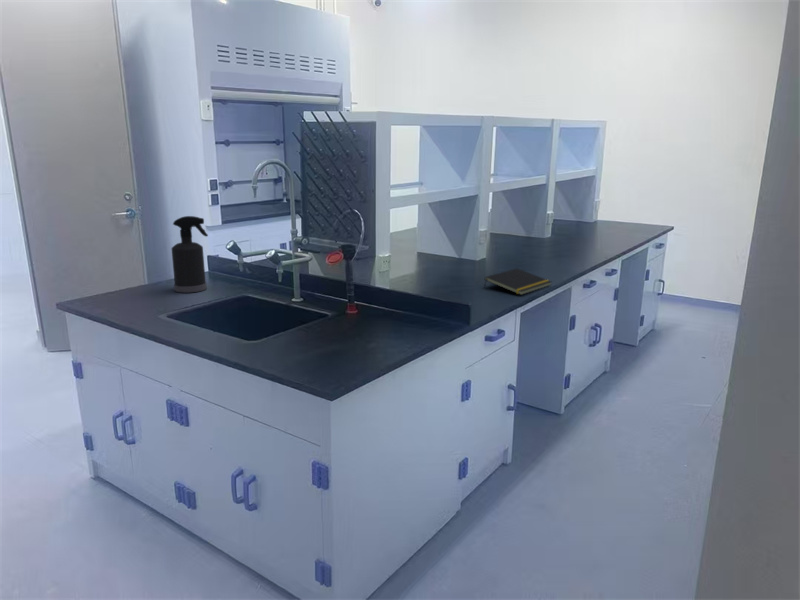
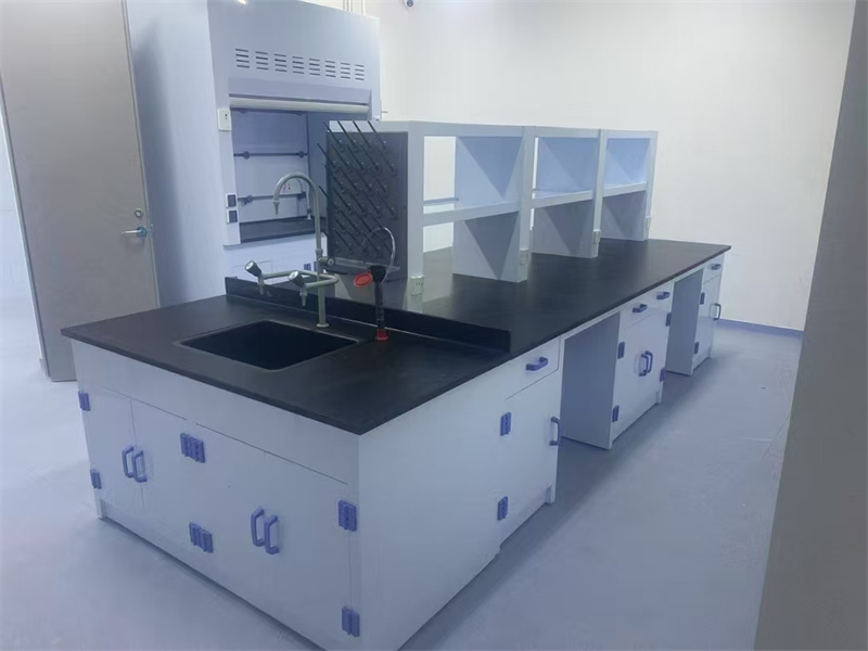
- notepad (518, 280)
- spray bottle (188, 253)
